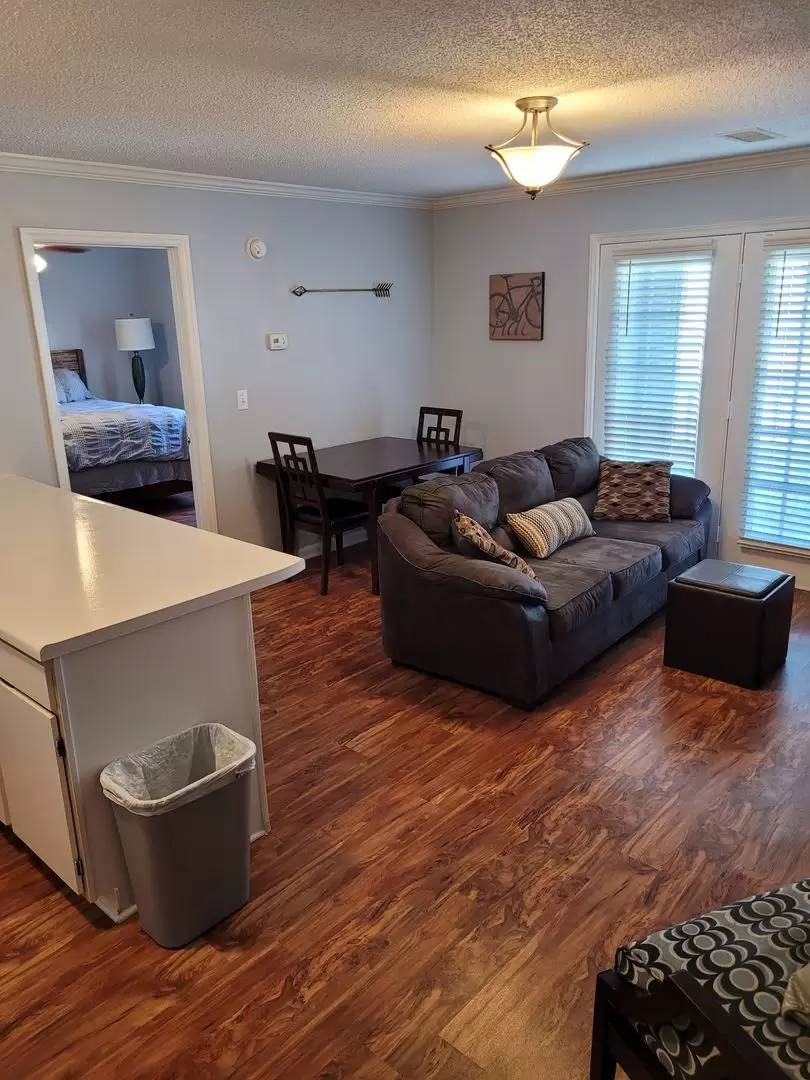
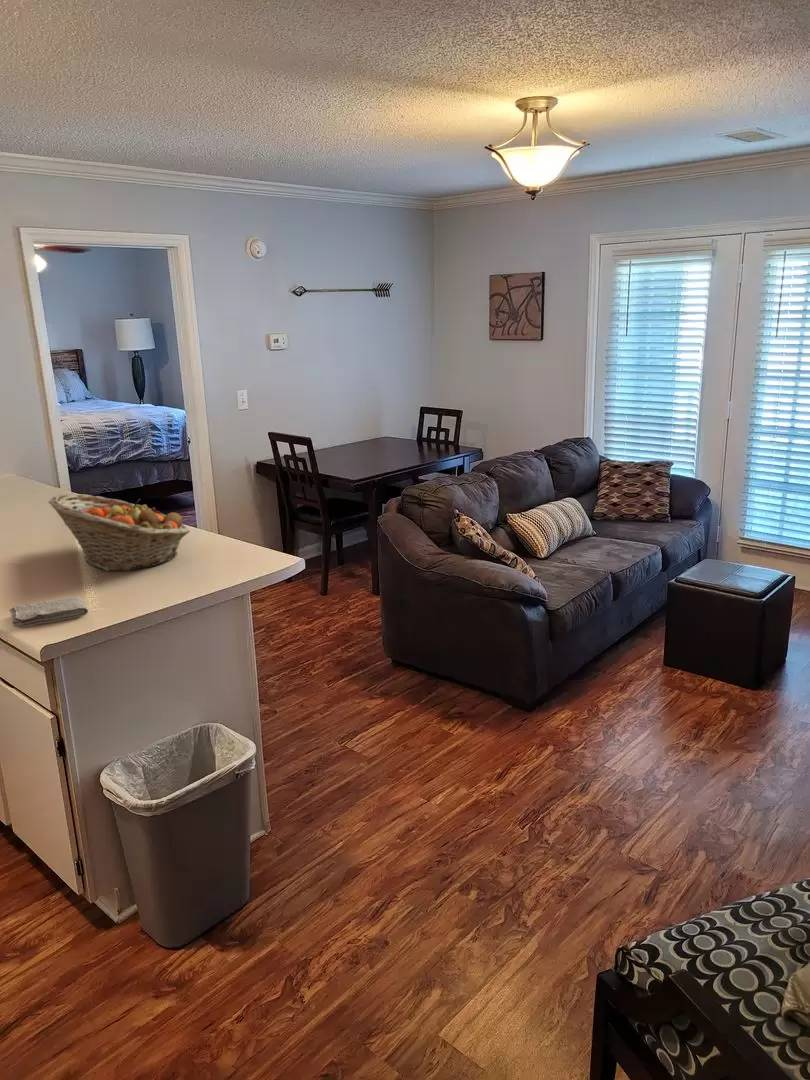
+ washcloth (48, 610)
+ fruit basket (121, 525)
